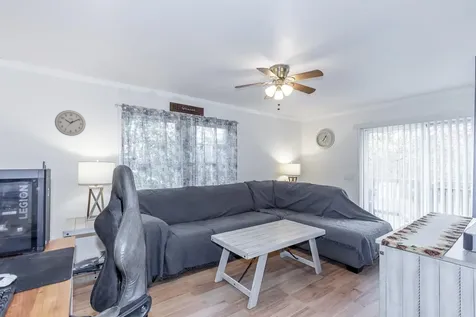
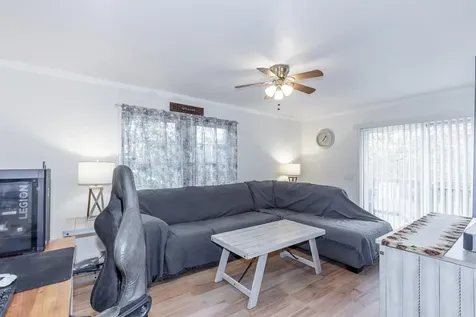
- wall clock (70, 123)
